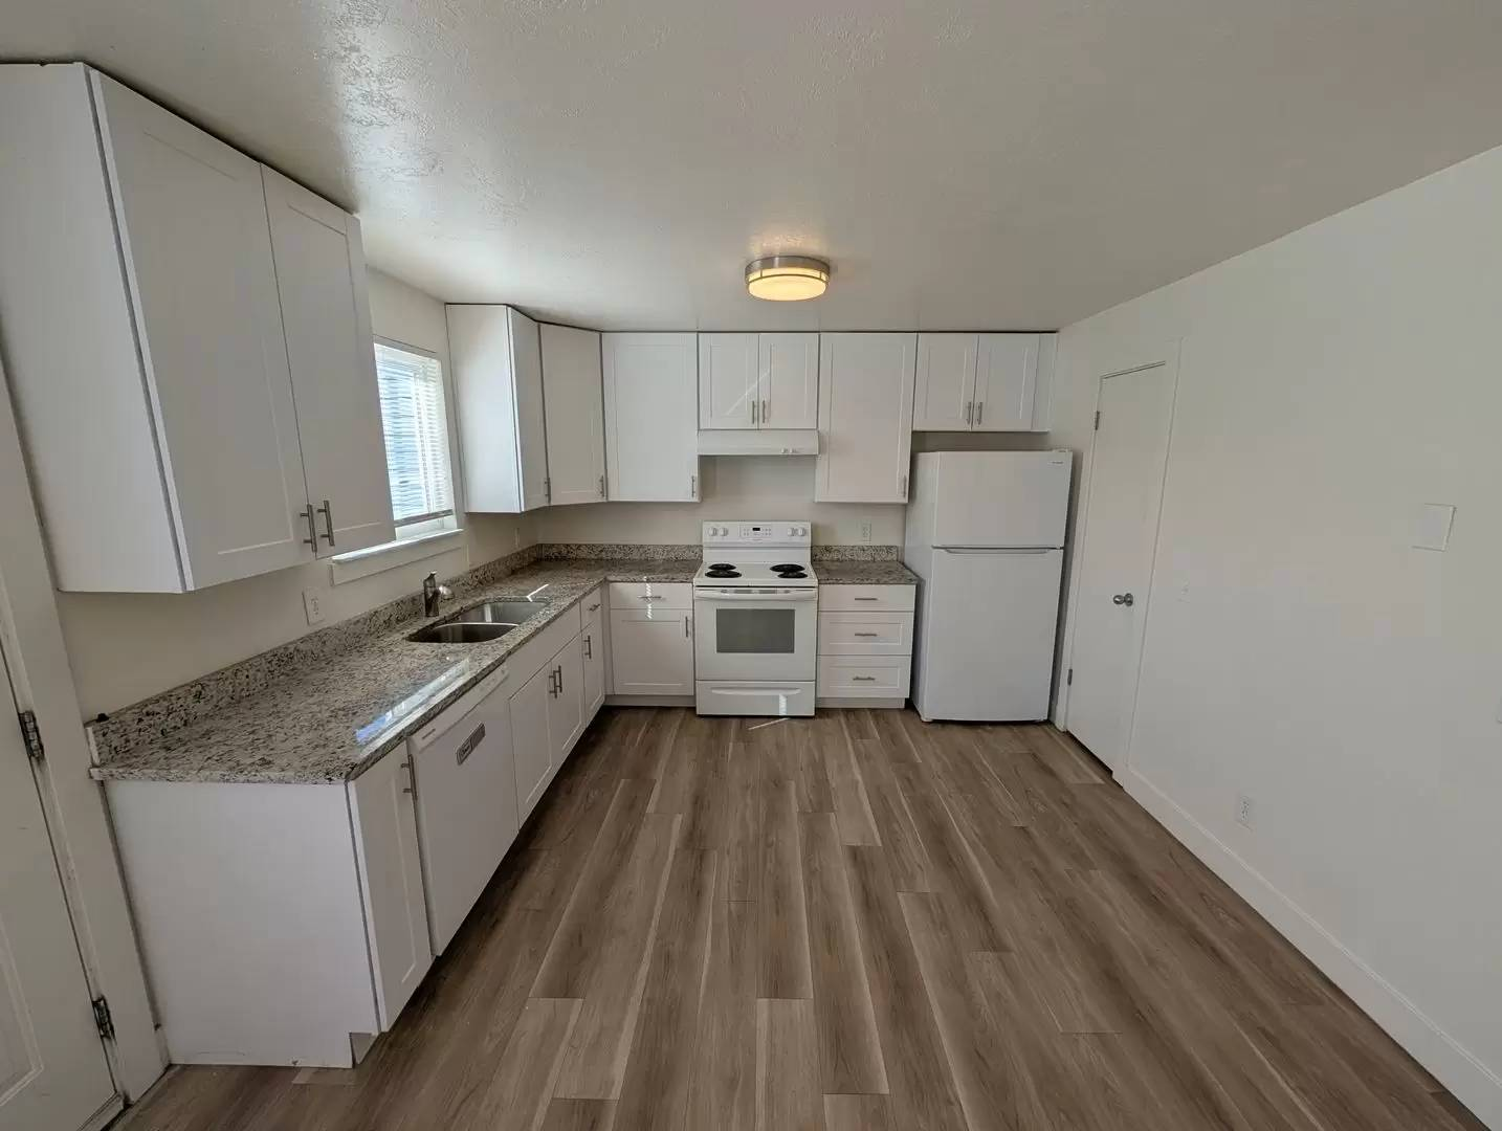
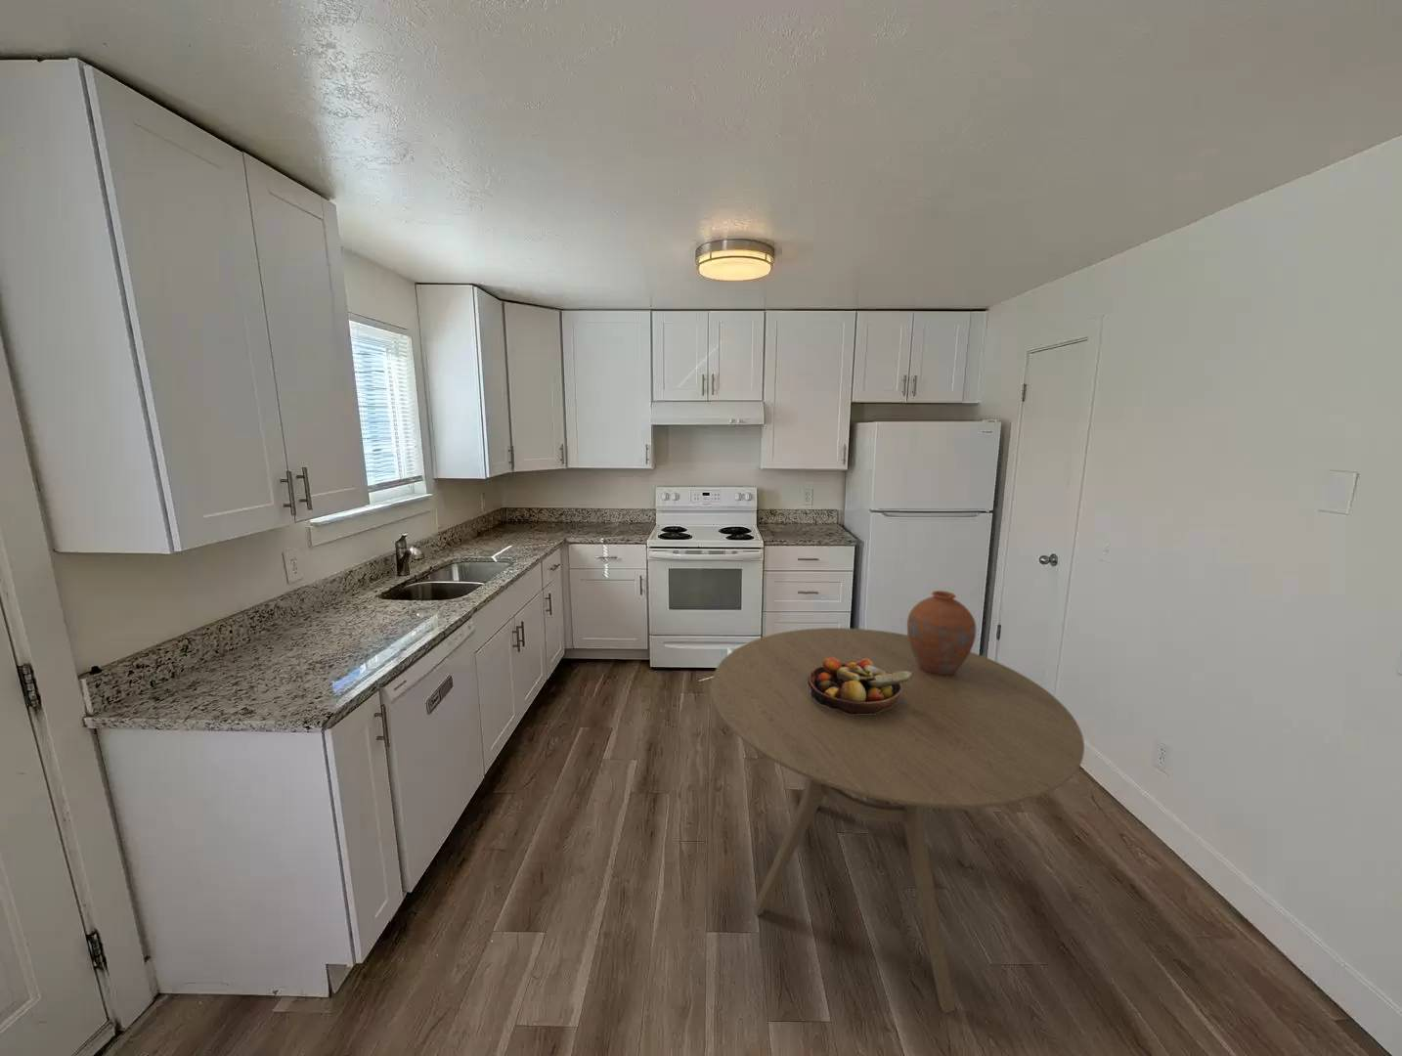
+ dining table (871, 790)
+ vase (939, 631)
+ fruit bowl (854, 677)
